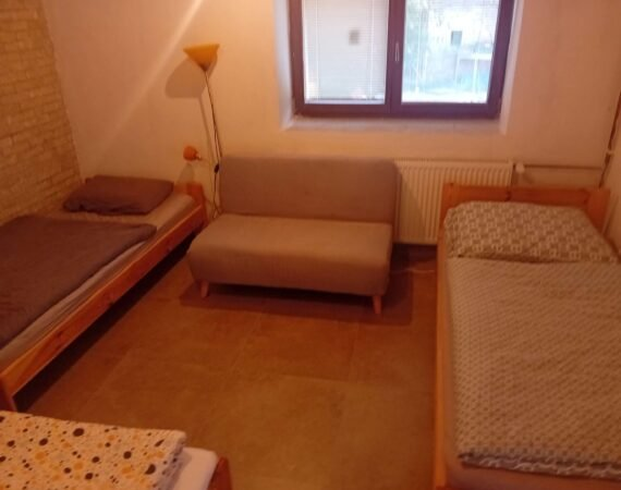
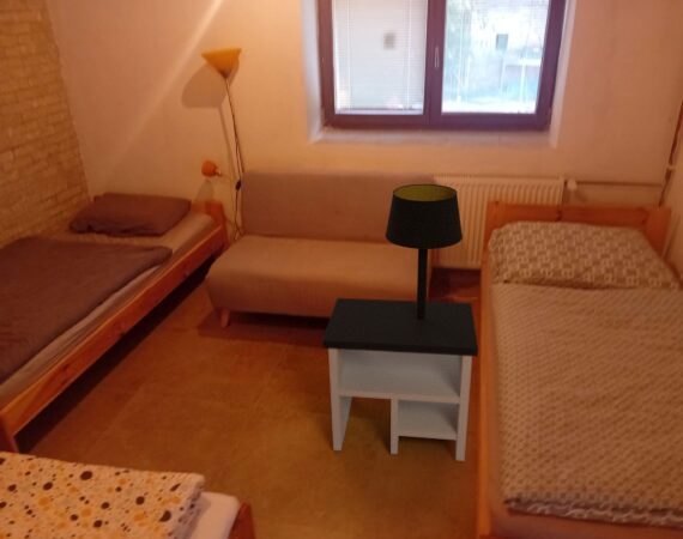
+ table lamp (422, 258)
+ side table (400, 376)
